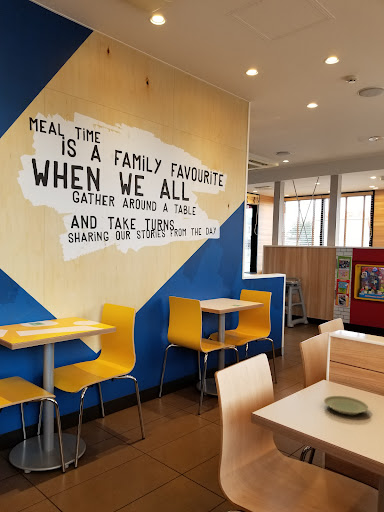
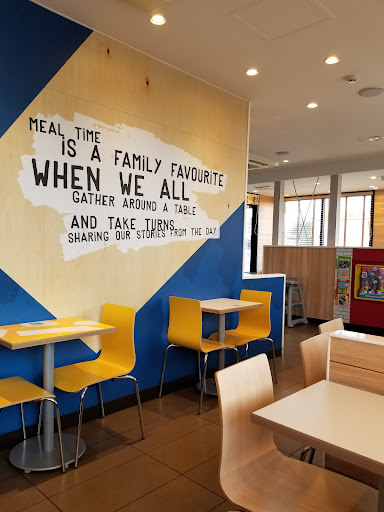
- plate (345, 406)
